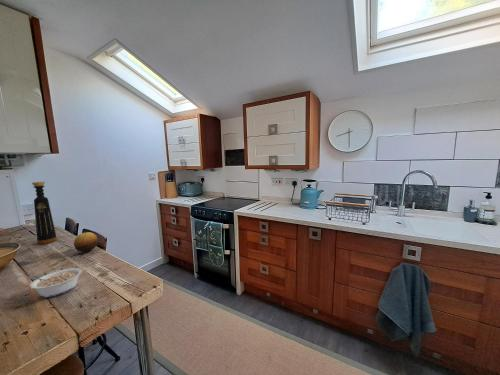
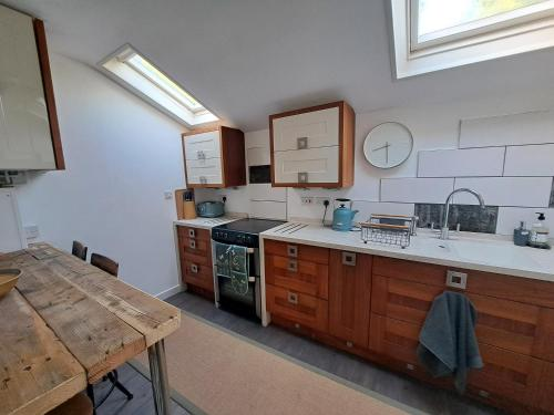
- fruit (86, 241)
- bottle (43, 212)
- legume (56, 282)
